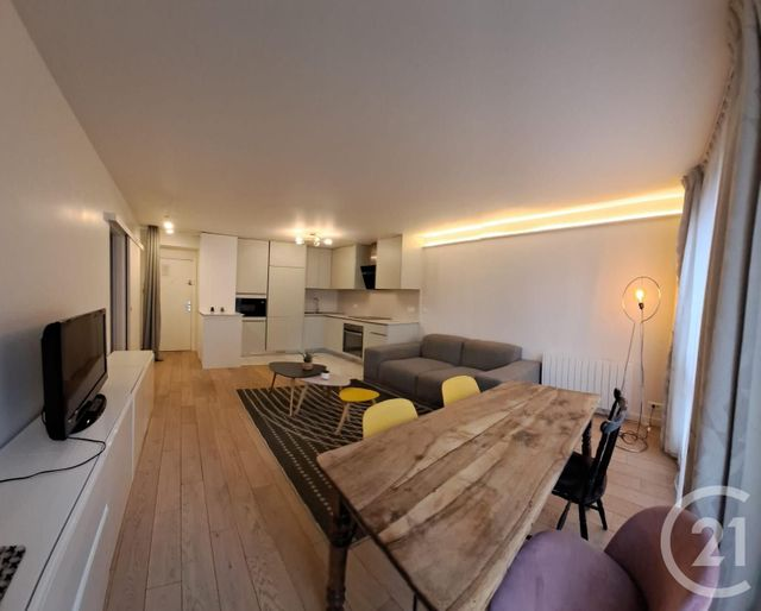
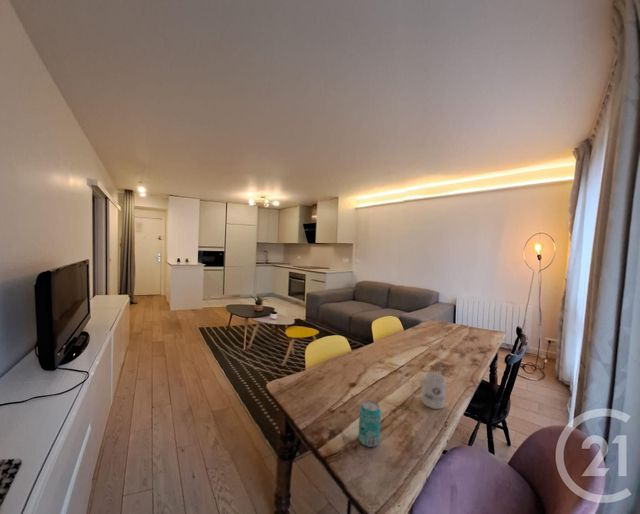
+ mug (429, 389)
+ beverage can (369, 422)
